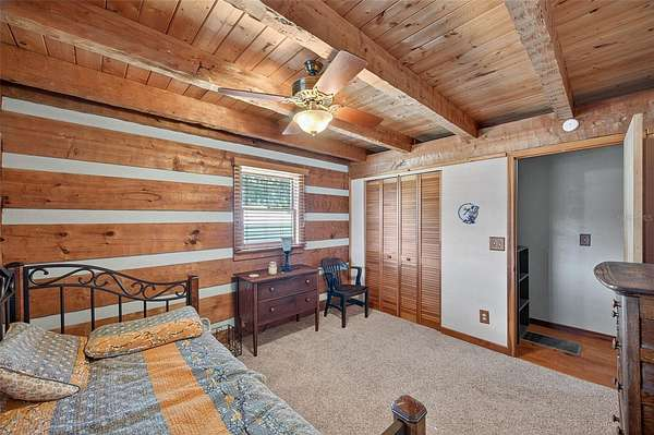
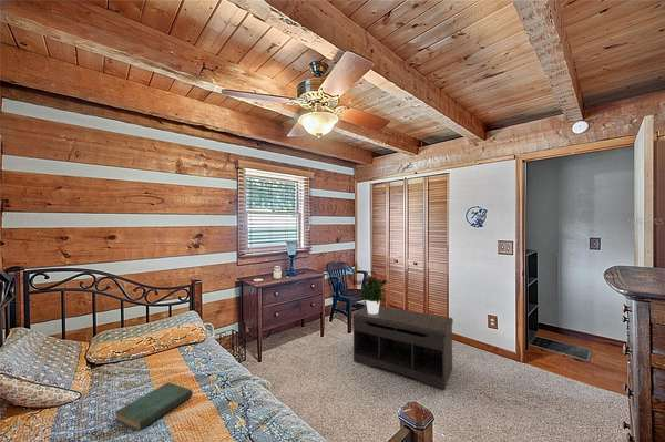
+ book (155, 403)
+ bench (401, 340)
+ potted flower (374, 292)
